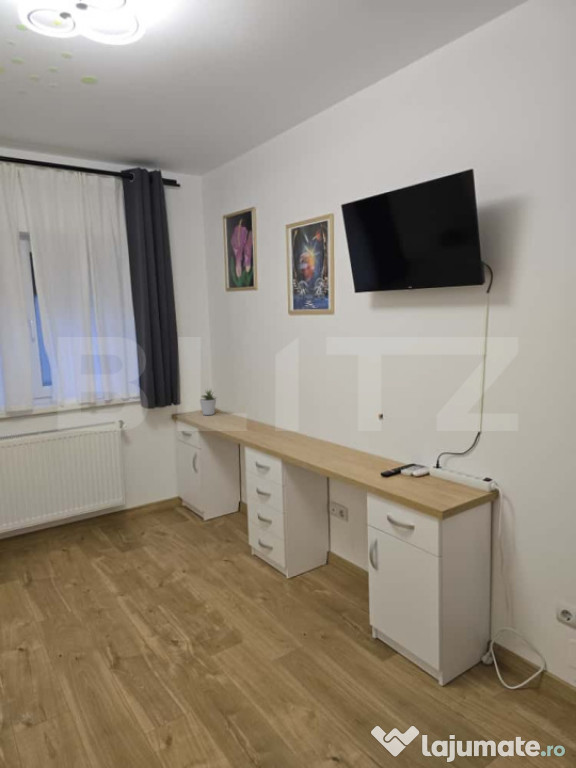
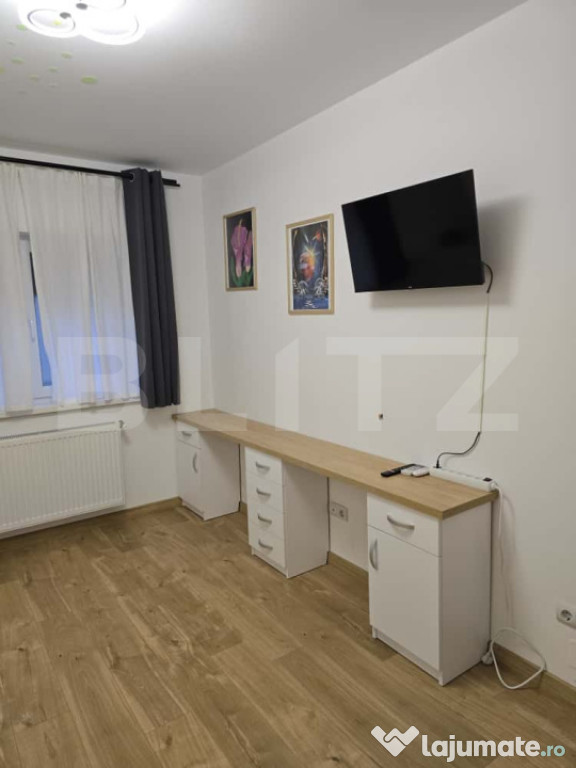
- potted plant (208, 401)
